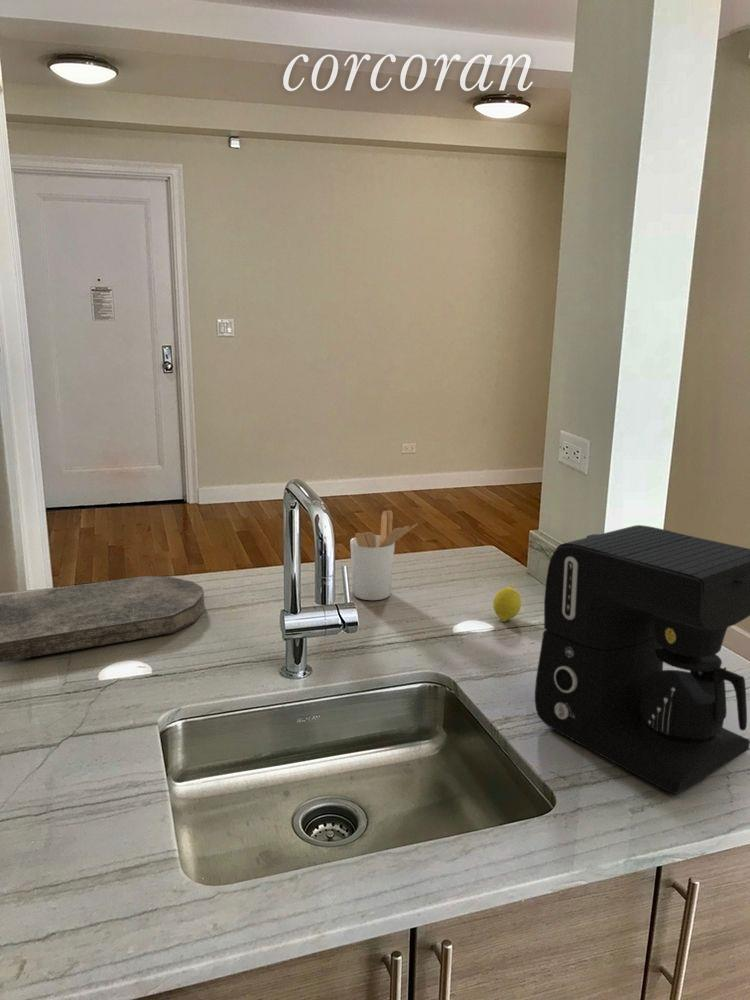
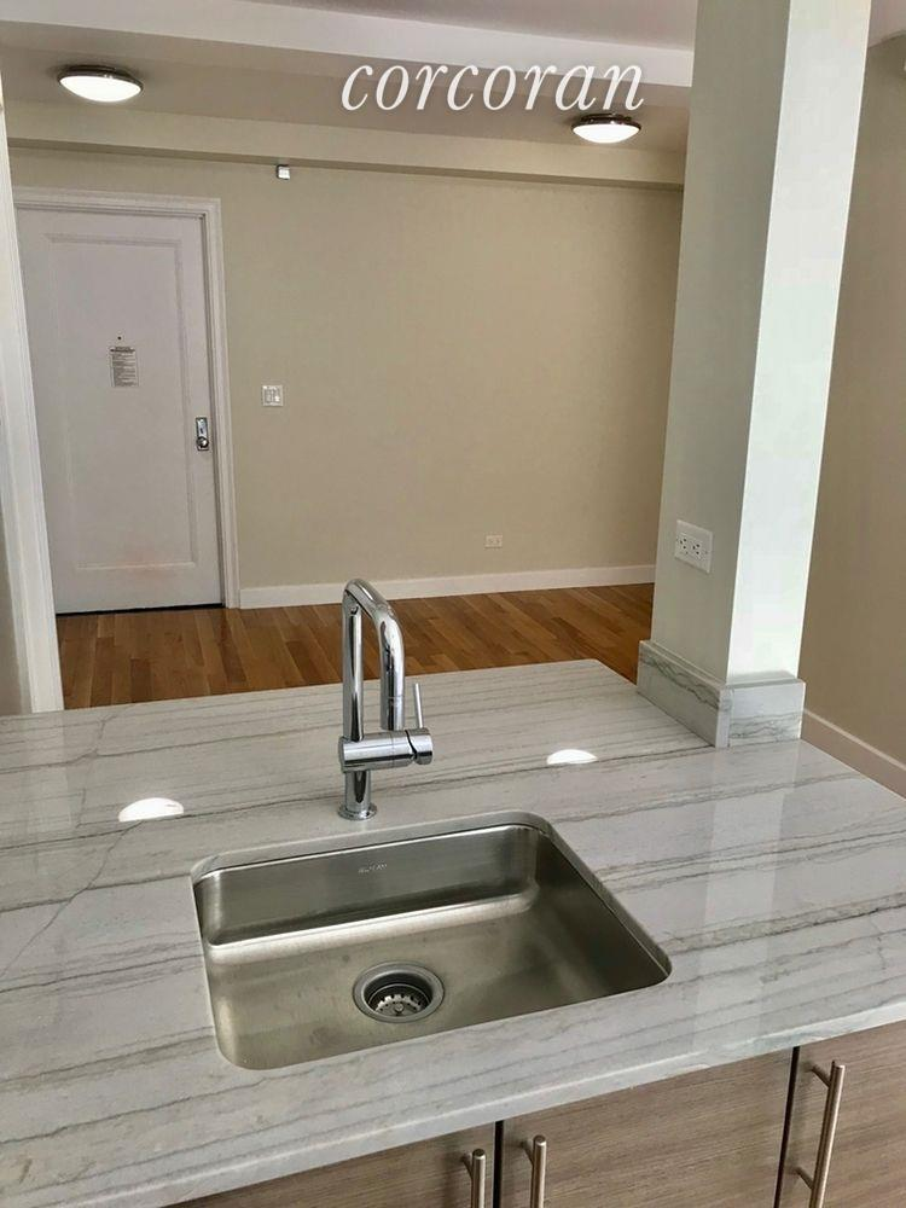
- cutting board (90, 612)
- fruit (507, 603)
- utensil holder (382, 556)
- coffee maker (654, 646)
